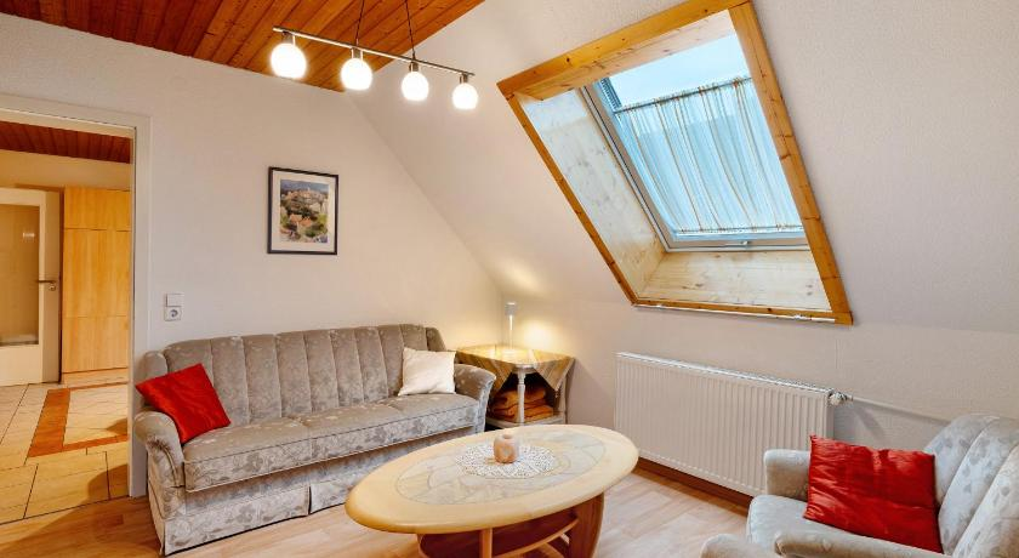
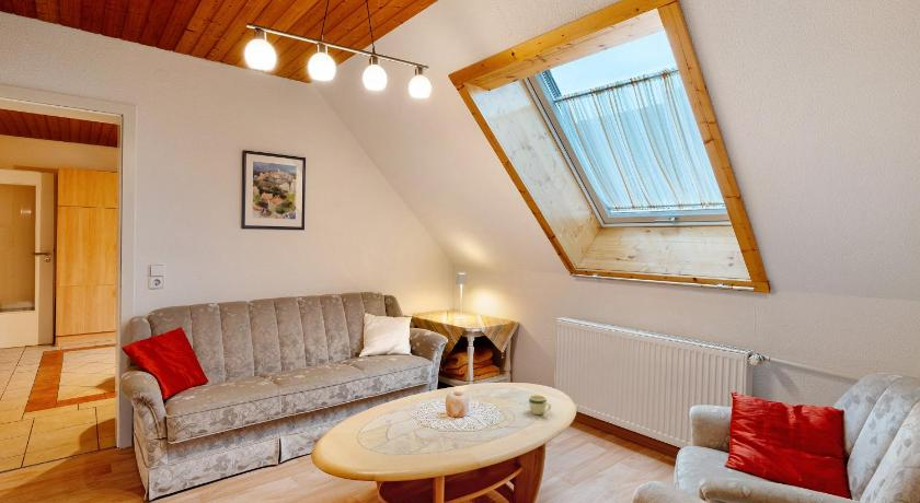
+ mug (540, 406)
